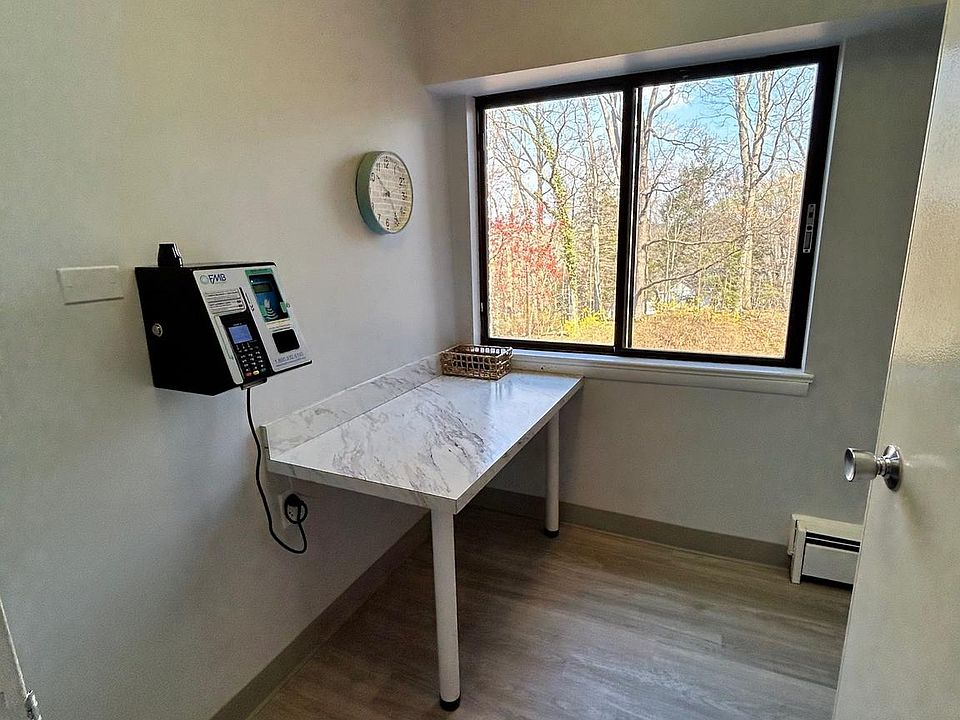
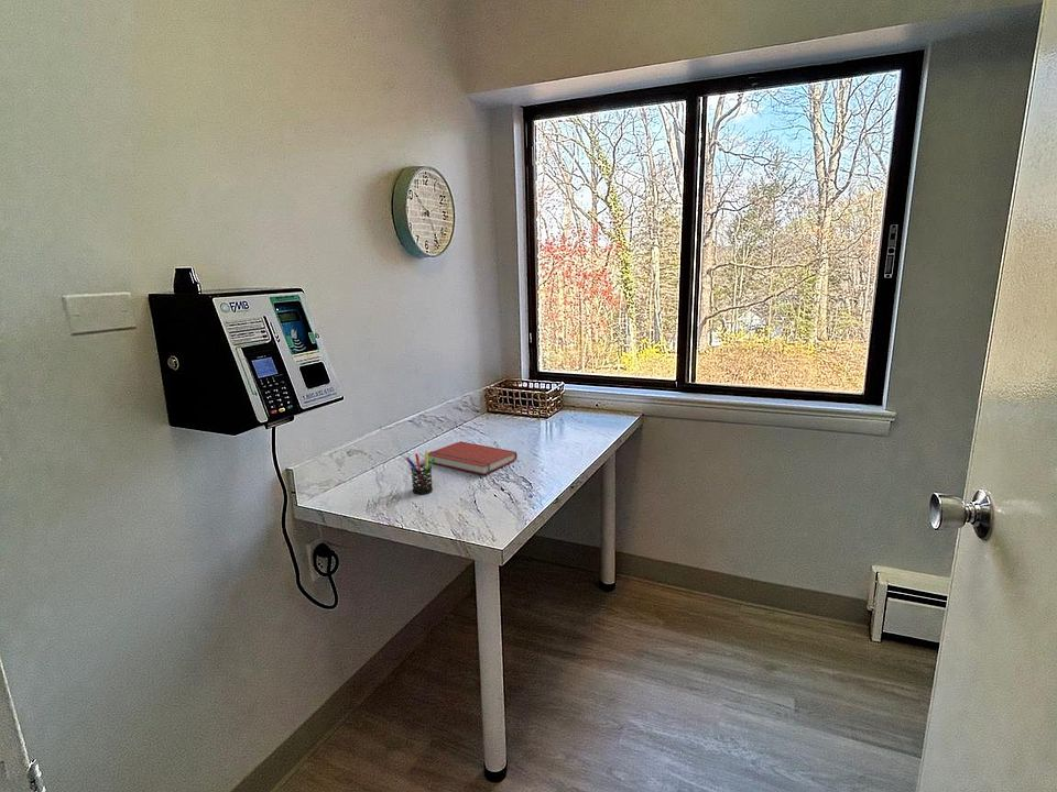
+ book (471, 457)
+ pen holder (423, 471)
